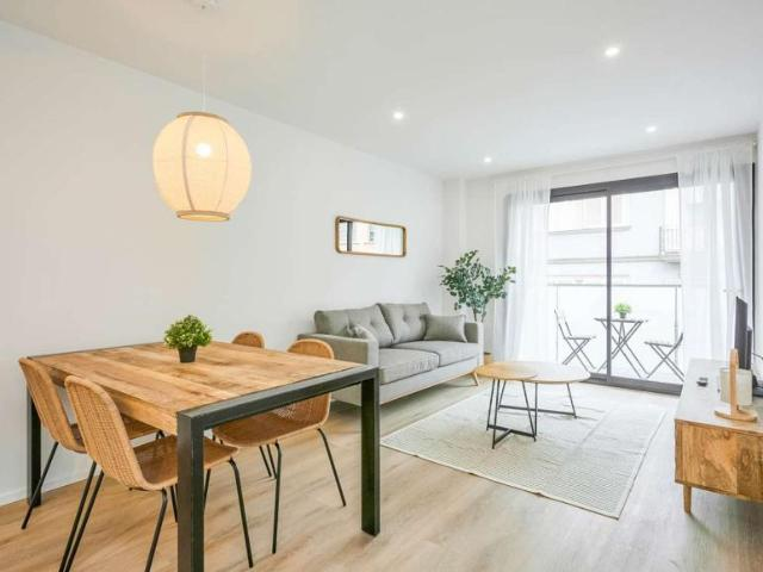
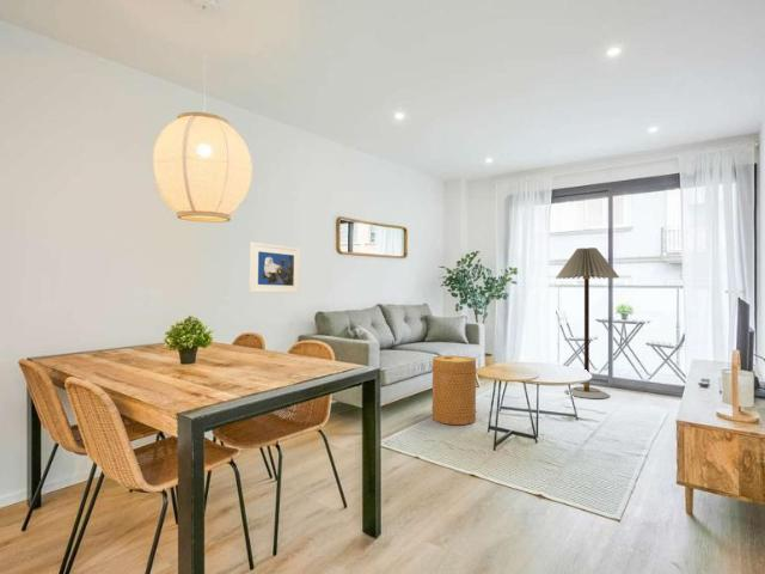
+ floor lamp (586, 320)
+ basket (453, 387)
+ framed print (276, 269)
